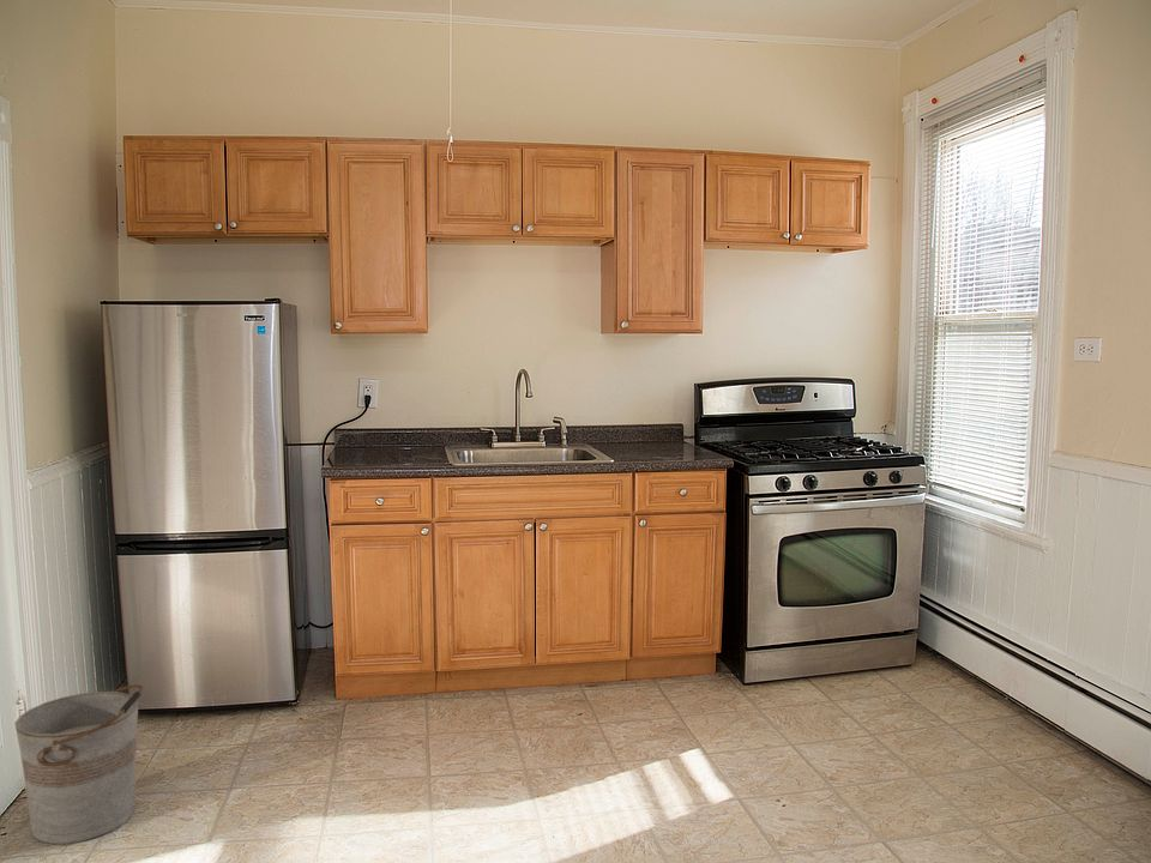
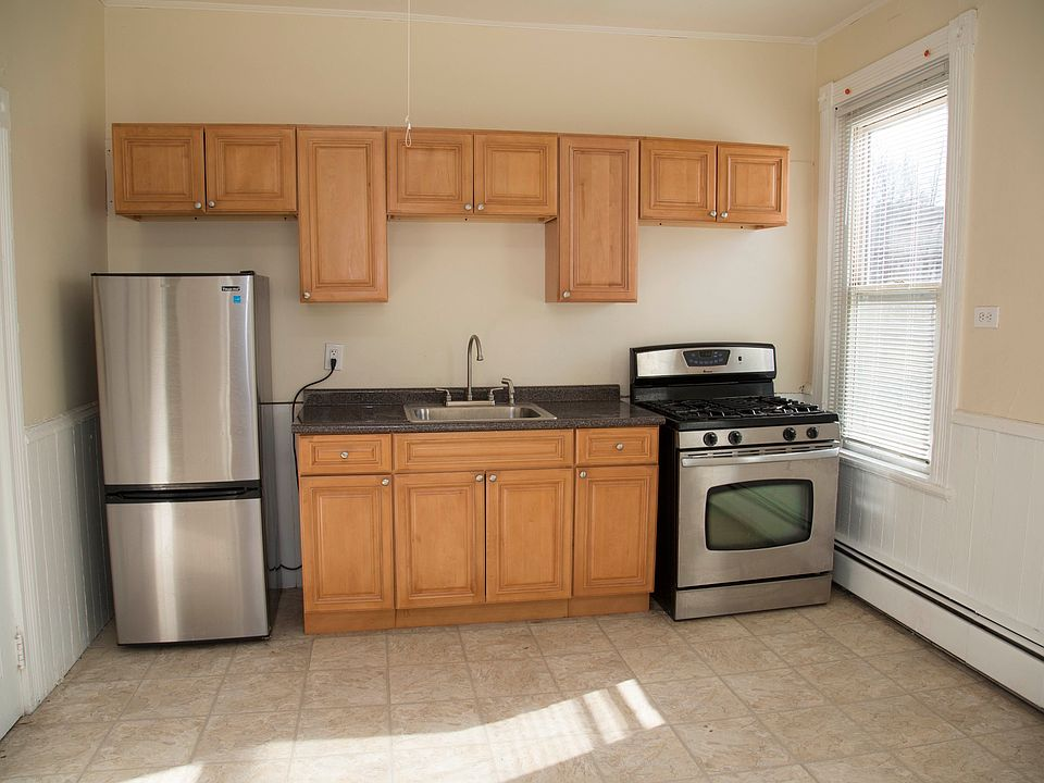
- bucket (80, 760)
